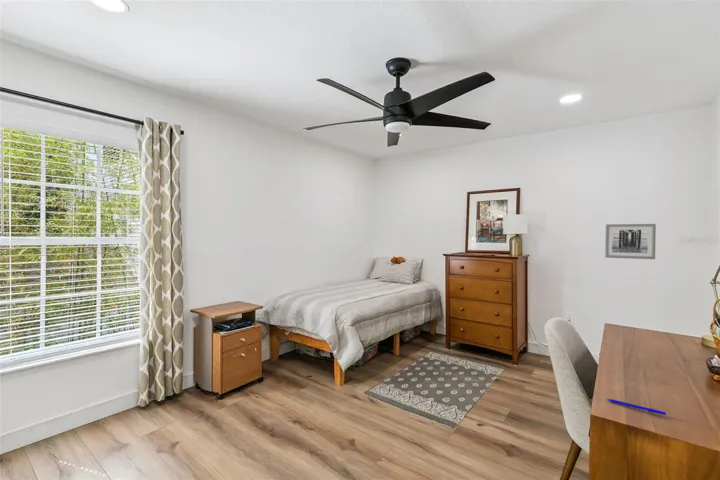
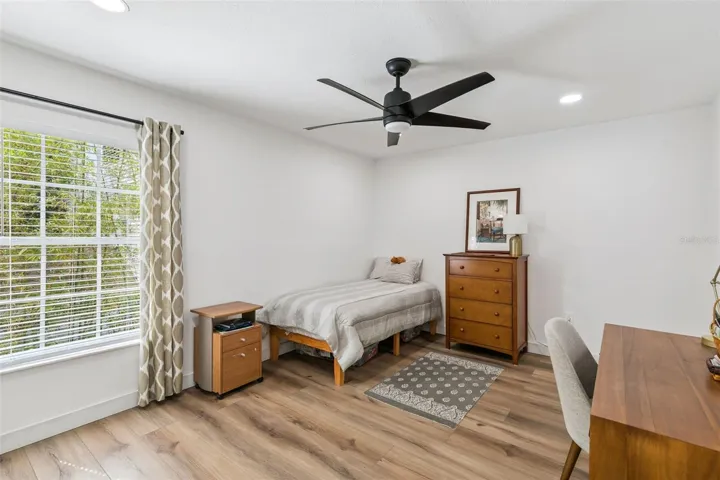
- pen (634, 406)
- wall art (629, 241)
